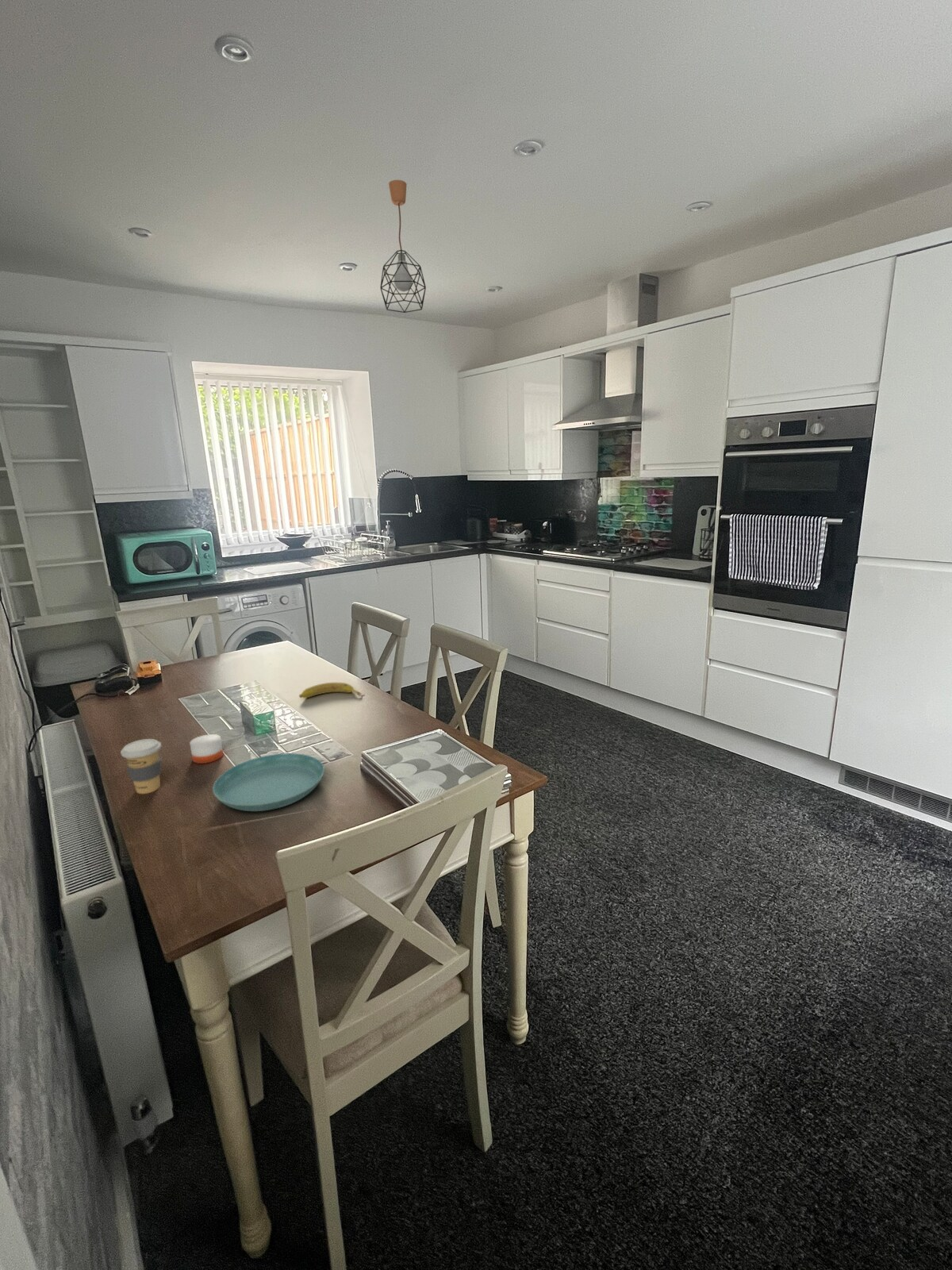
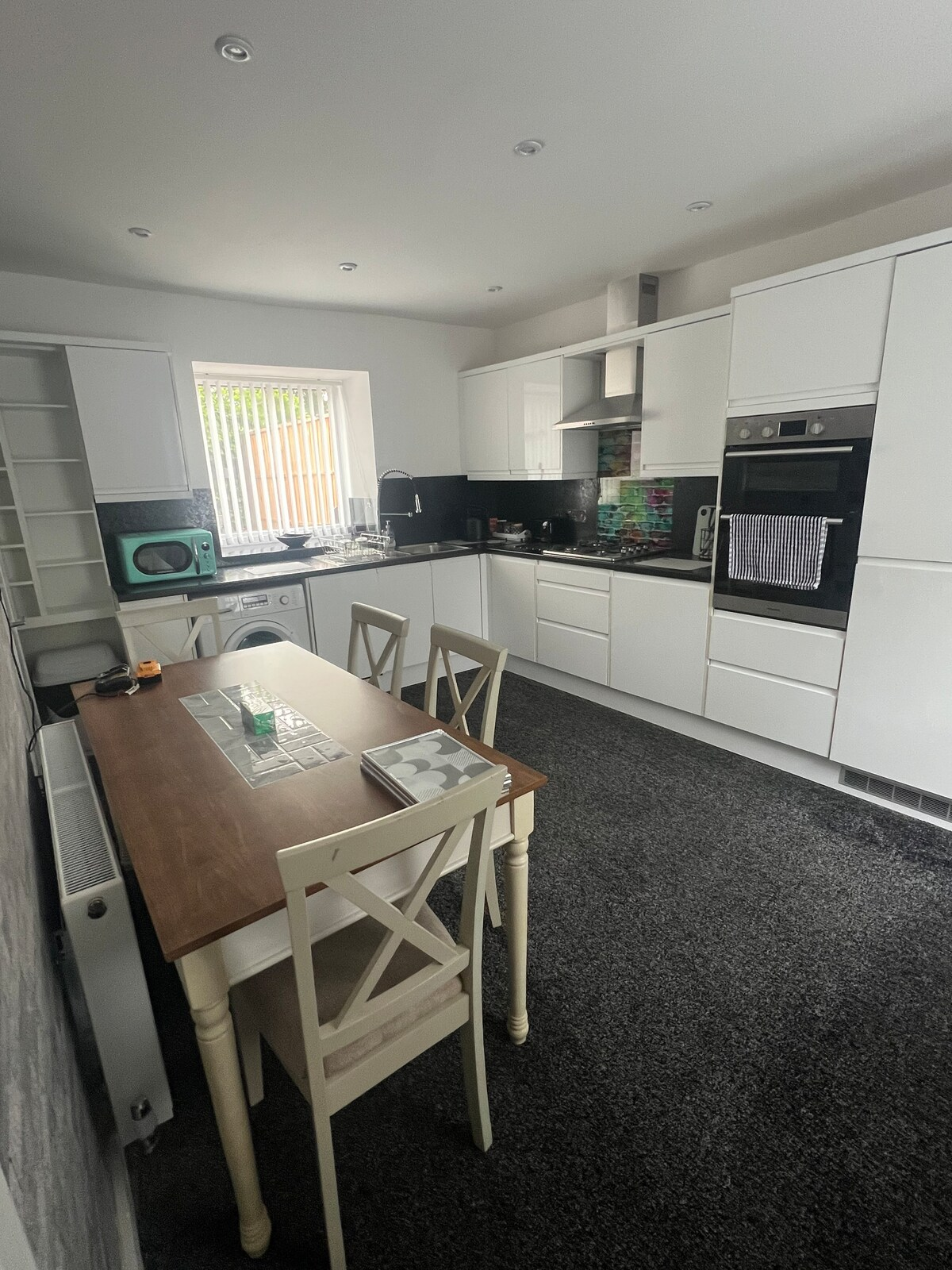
- pendant light (401, 246)
- saucer (271, 783)
- coffee cup (144, 767)
- fruit (331, 690)
- candle (205, 739)
